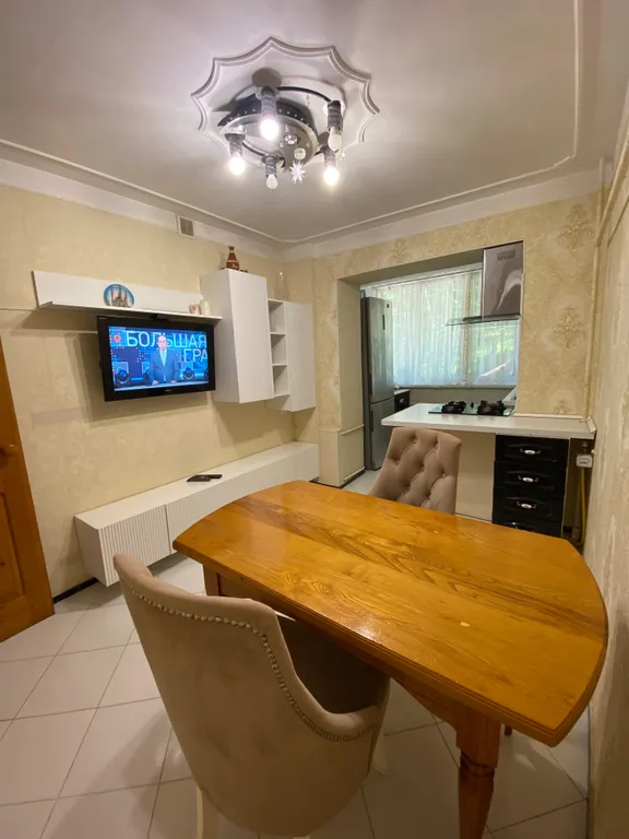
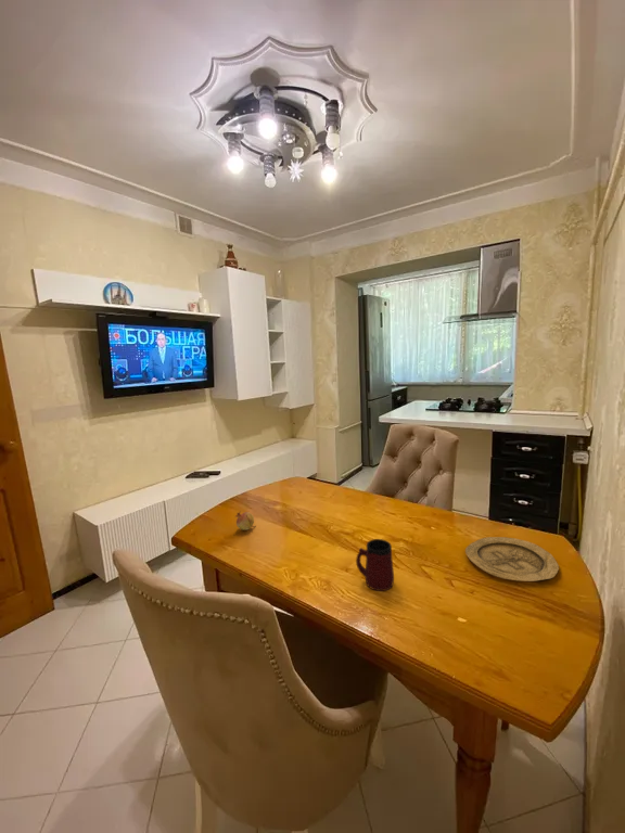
+ fruit (244, 520)
+ mug (374, 563)
+ plate (509, 558)
